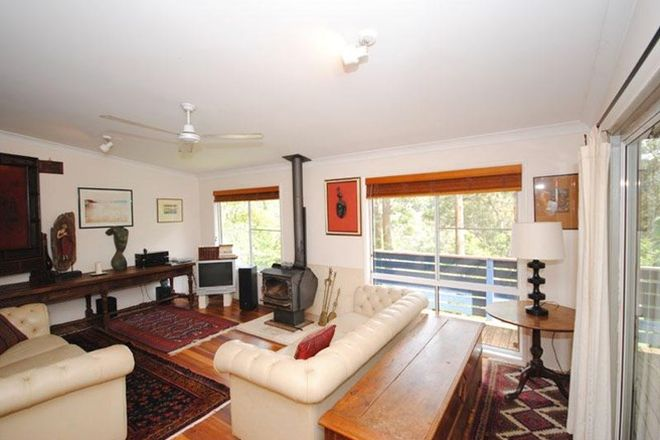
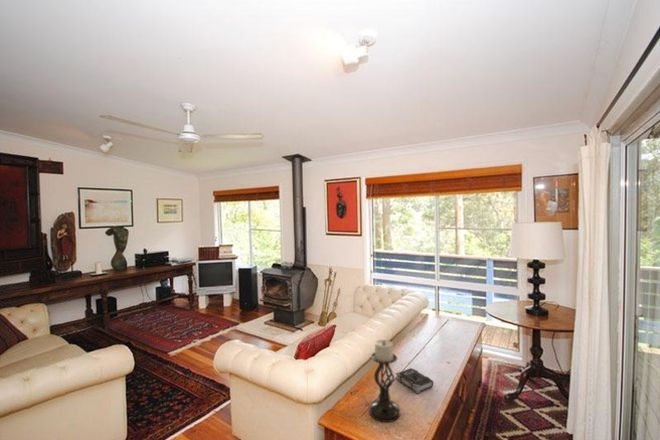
+ book (414, 378)
+ candle holder (383, 376)
